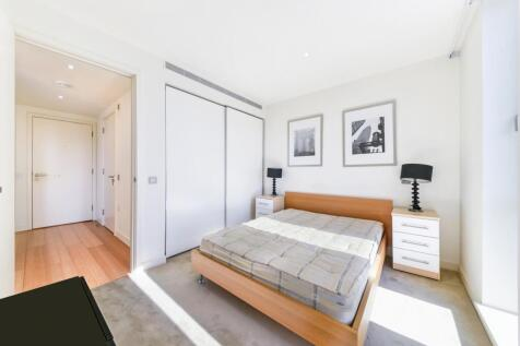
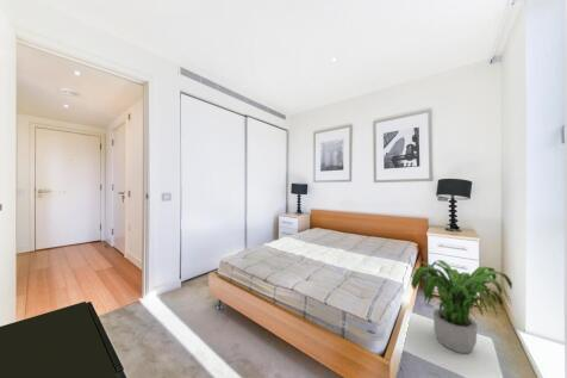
+ potted plant (459, 305)
